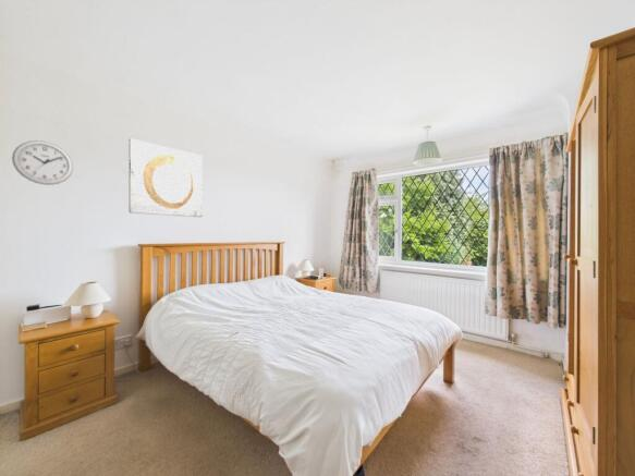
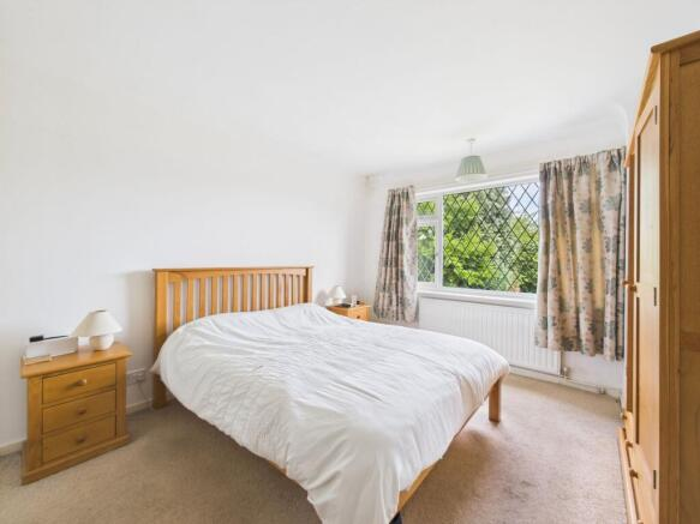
- wall clock (44, 162)
- wall art (168, 181)
